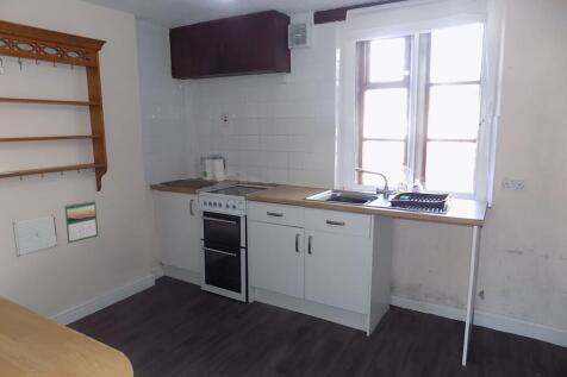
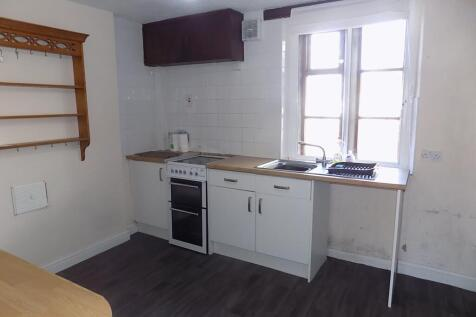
- calendar (81, 220)
